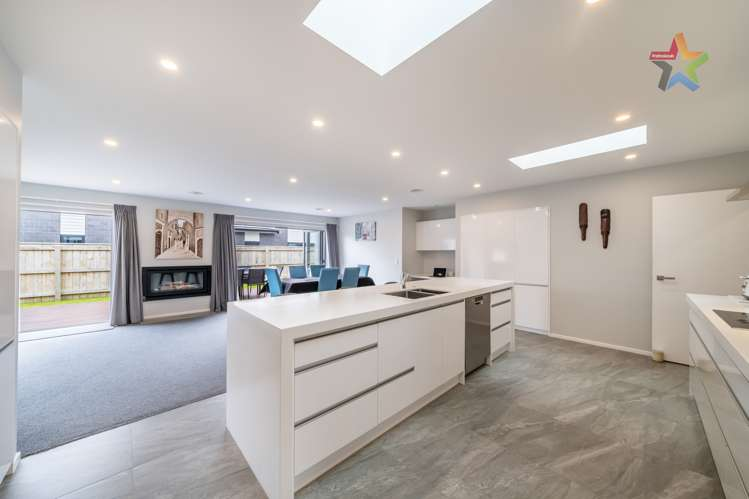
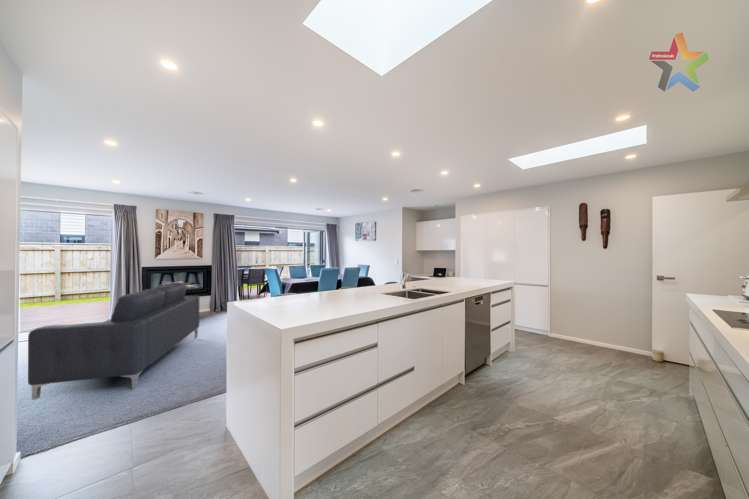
+ sofa (137, 324)
